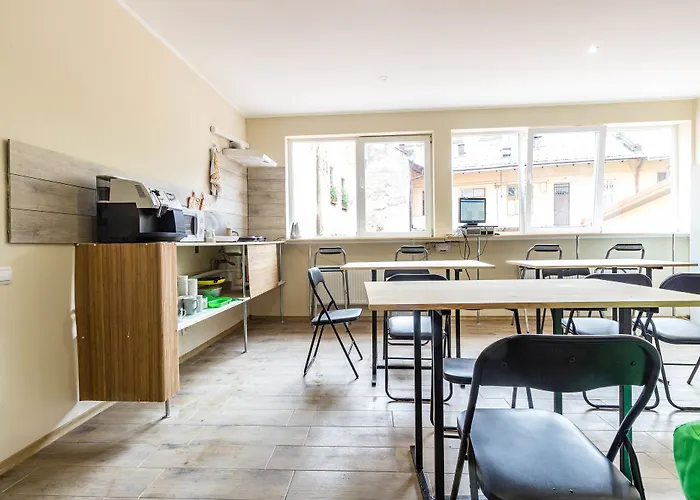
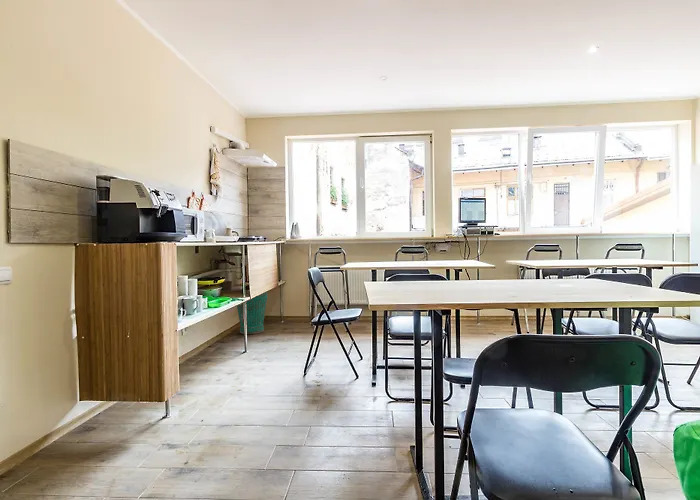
+ trash can (251, 304)
